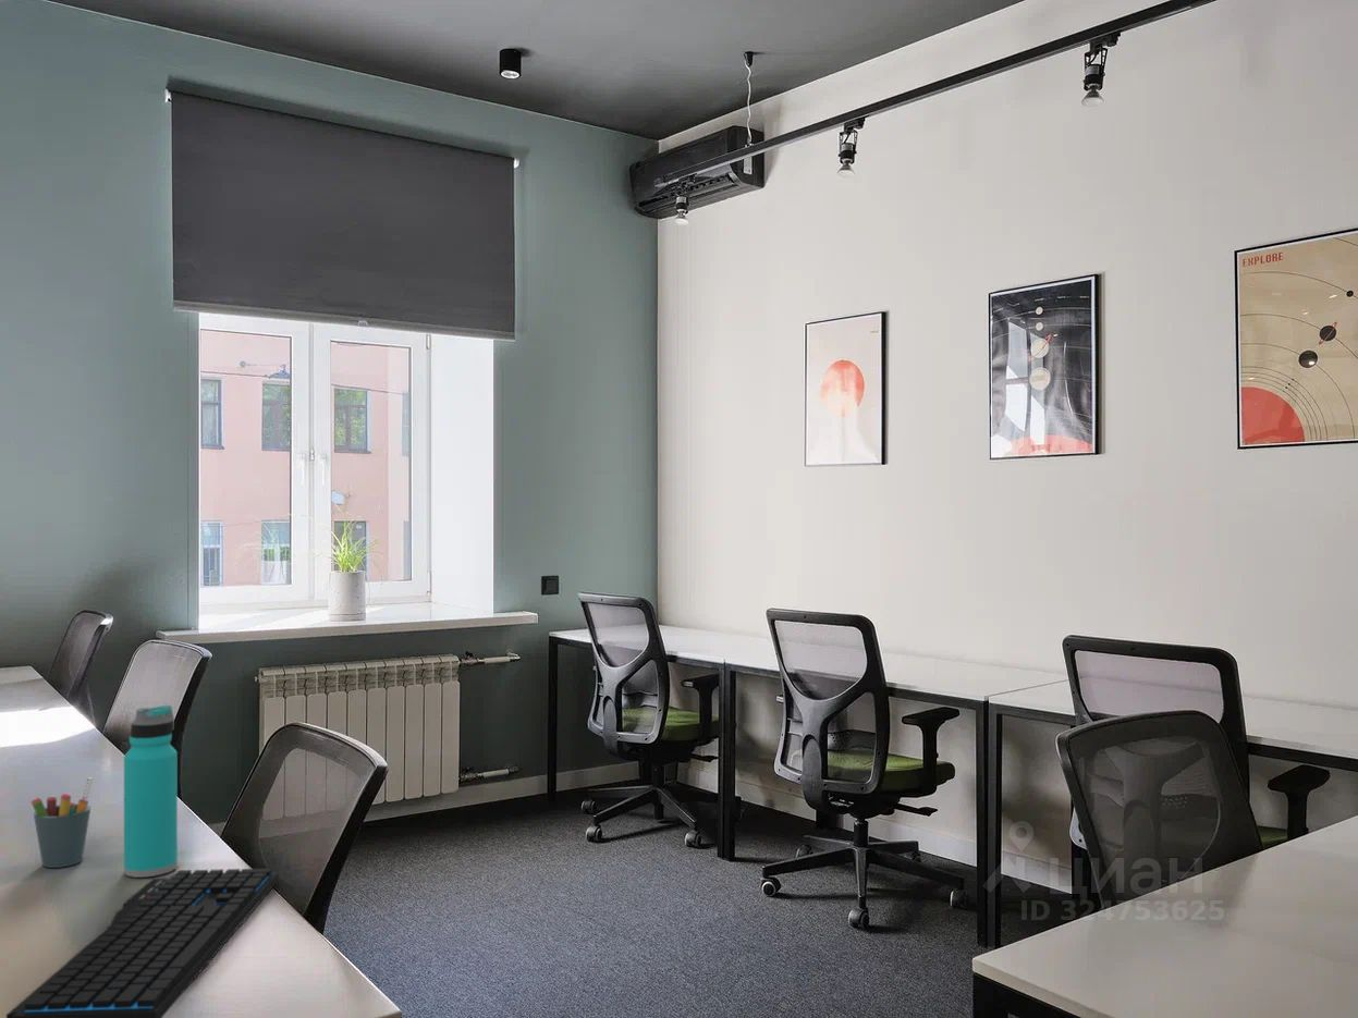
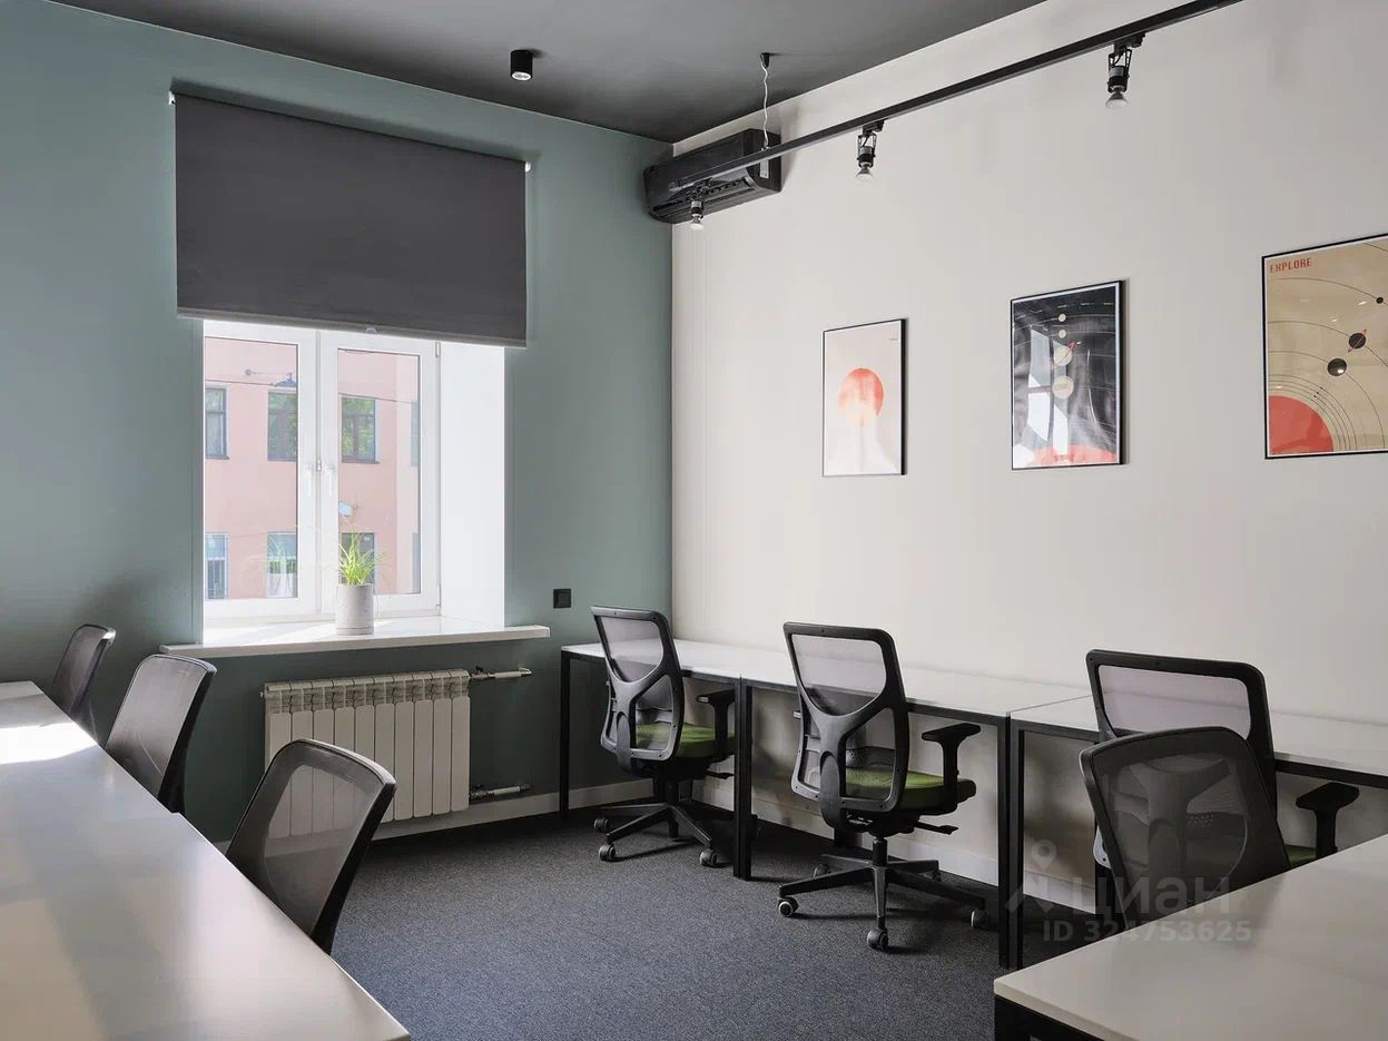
- water bottle (150, 788)
- keyboard (156, 934)
- pen holder (62, 822)
